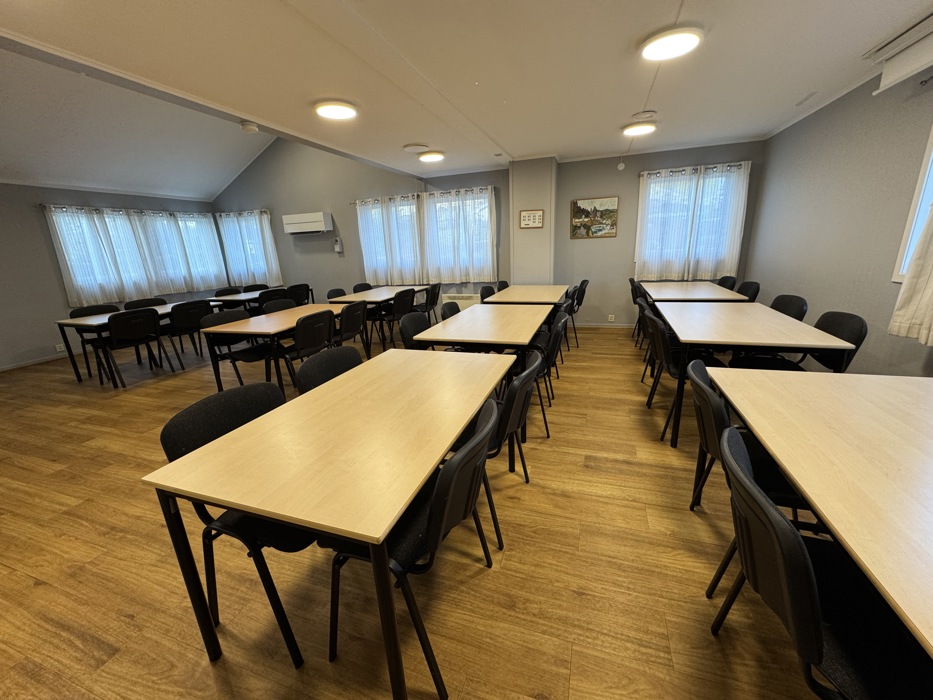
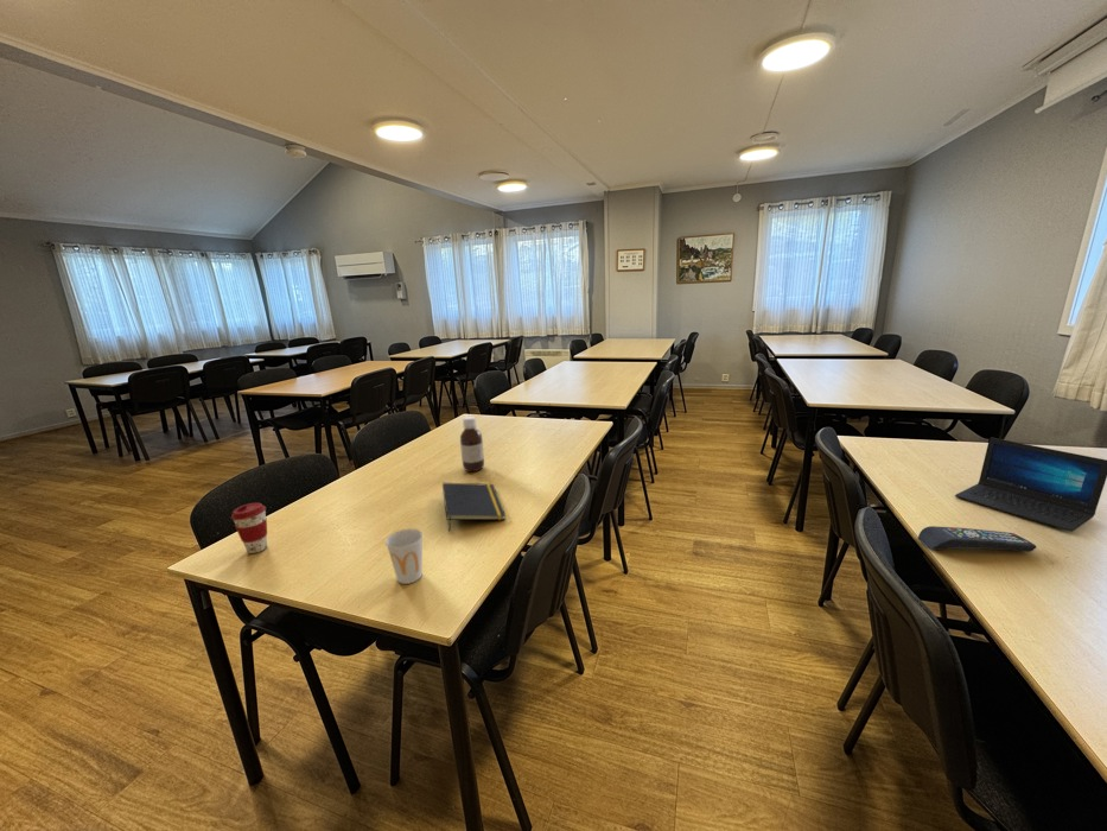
+ laptop (1026, 480)
+ notepad (471, 500)
+ bottle (471, 443)
+ coffee cup (252, 528)
+ remote control (974, 539)
+ cup (407, 557)
